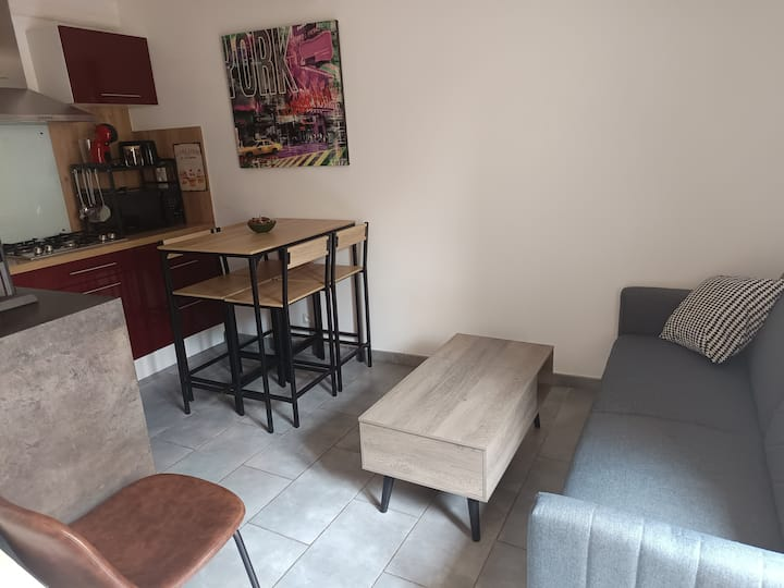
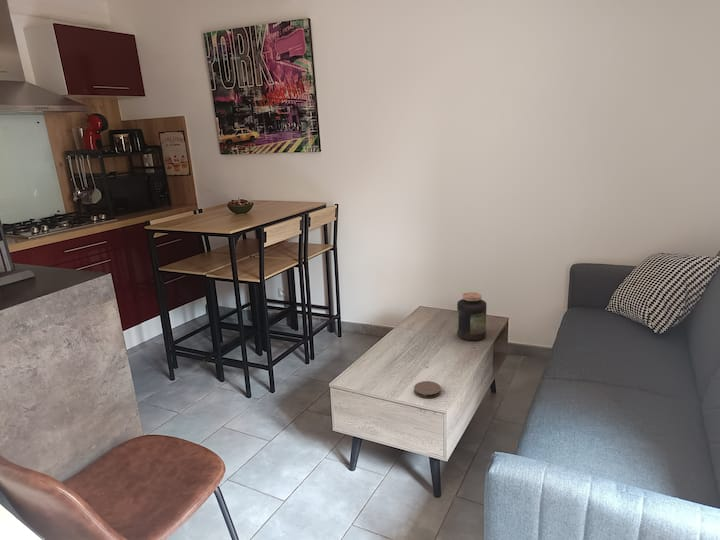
+ coaster (427, 389)
+ jar (471, 315)
